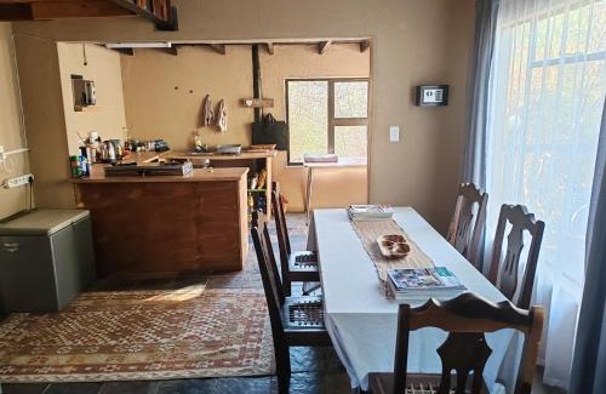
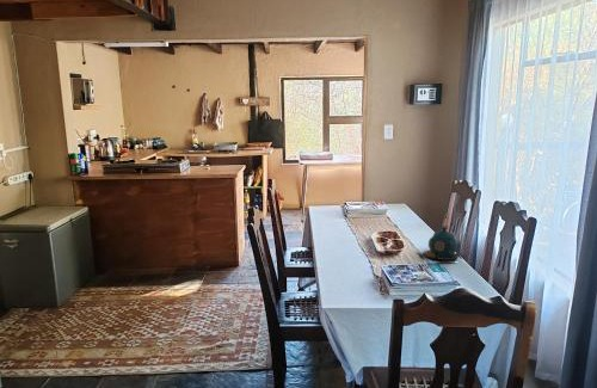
+ teapot (442, 241)
